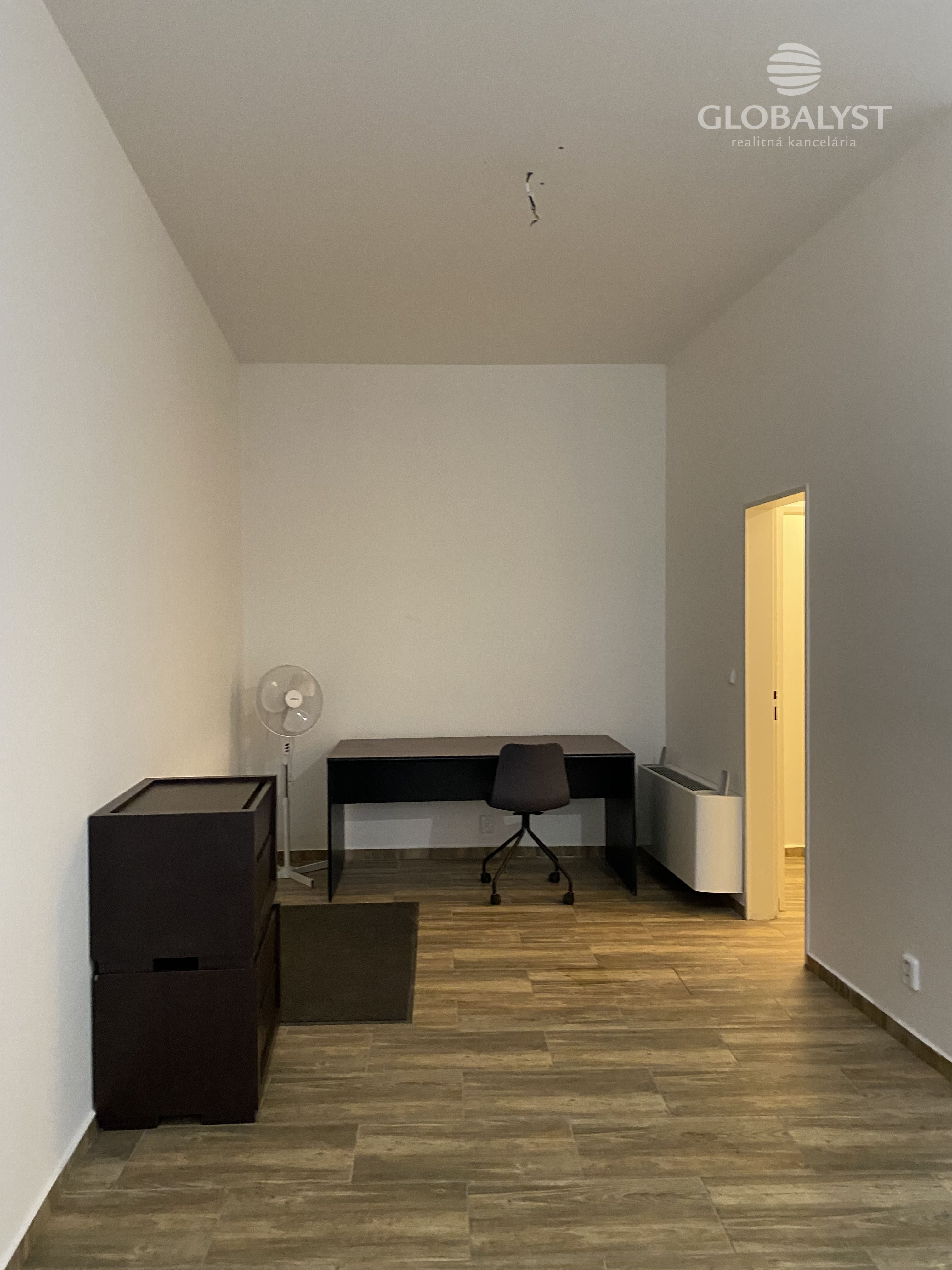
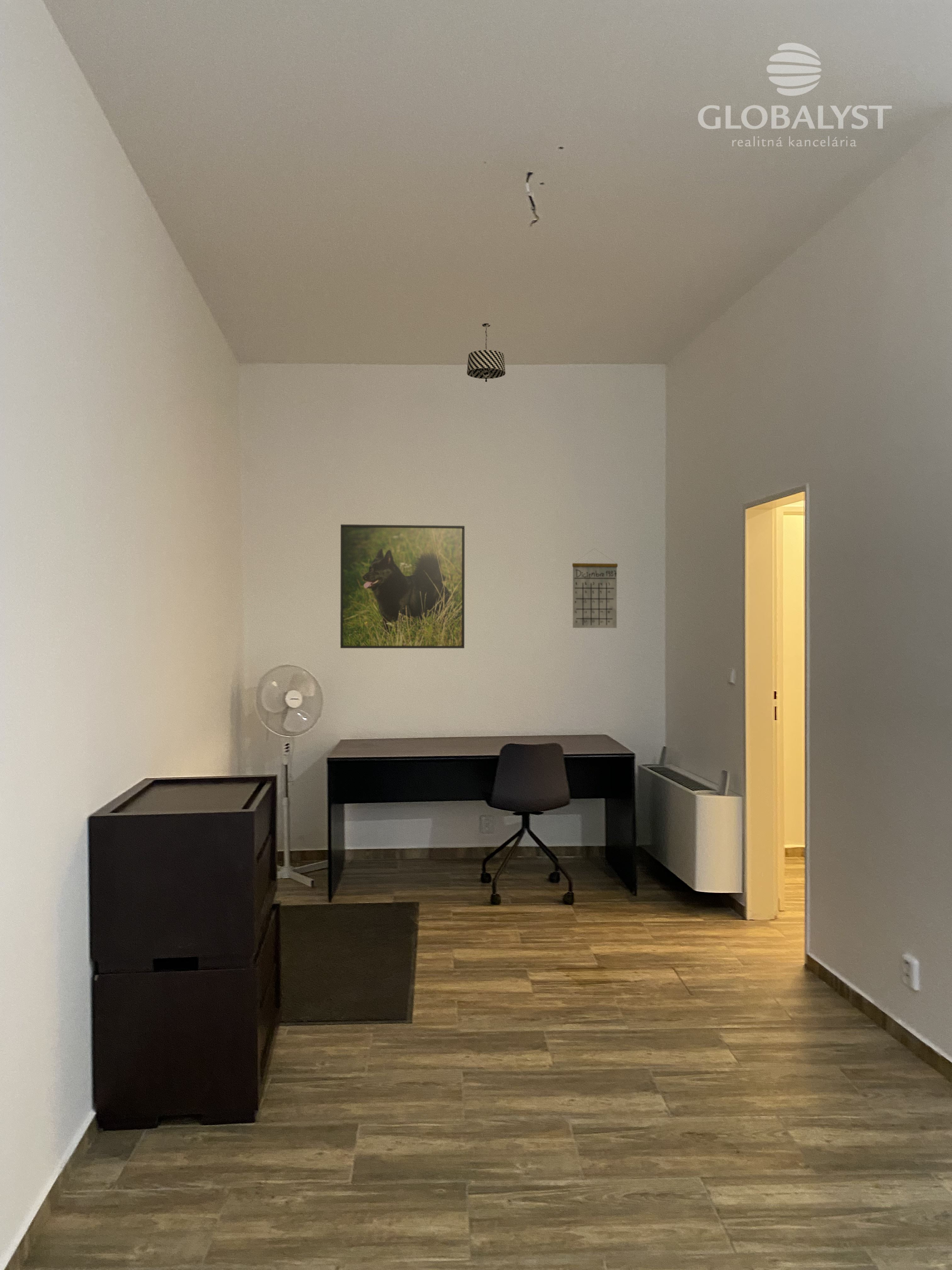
+ calendar (595, 588)
+ pendant light (486, 353)
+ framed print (403, 586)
